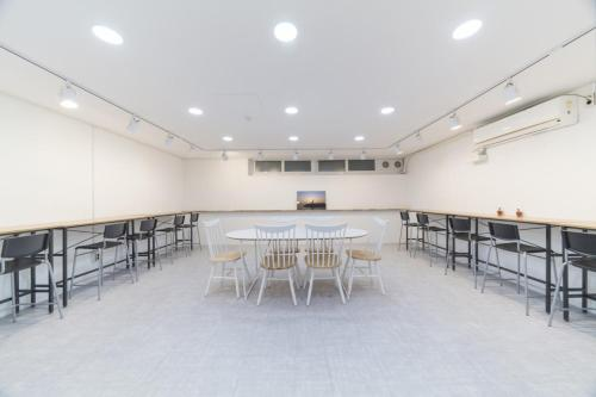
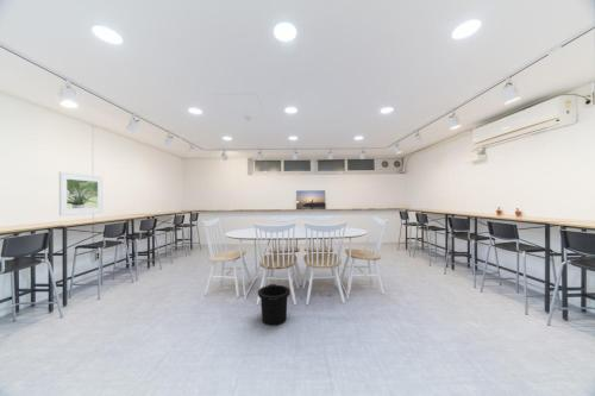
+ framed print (82, 194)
+ trash can (274, 304)
